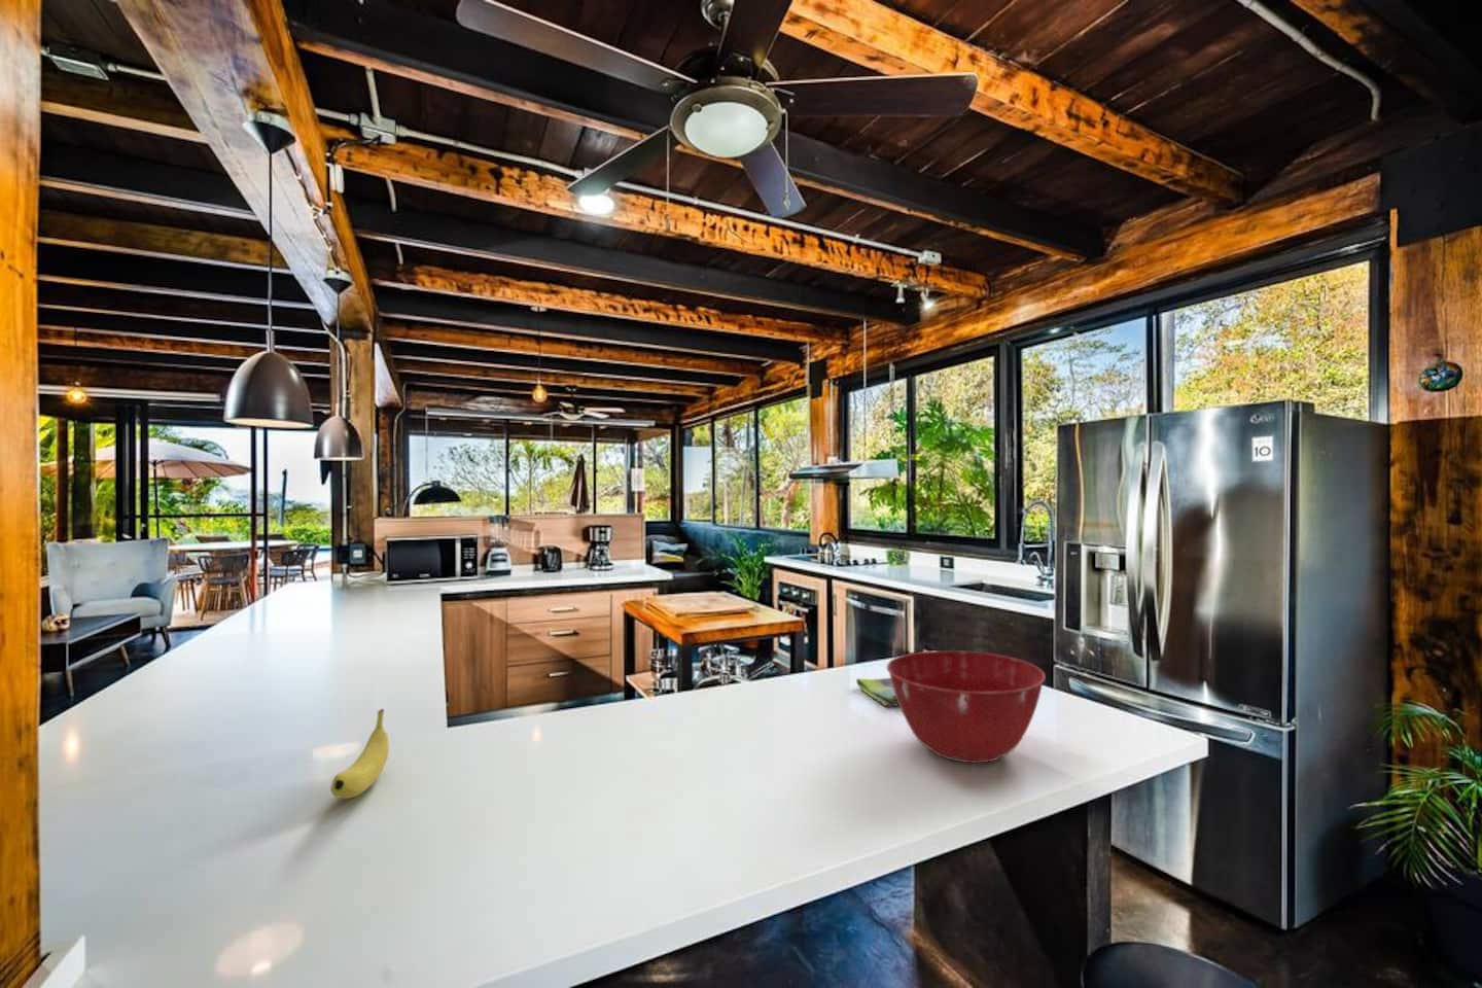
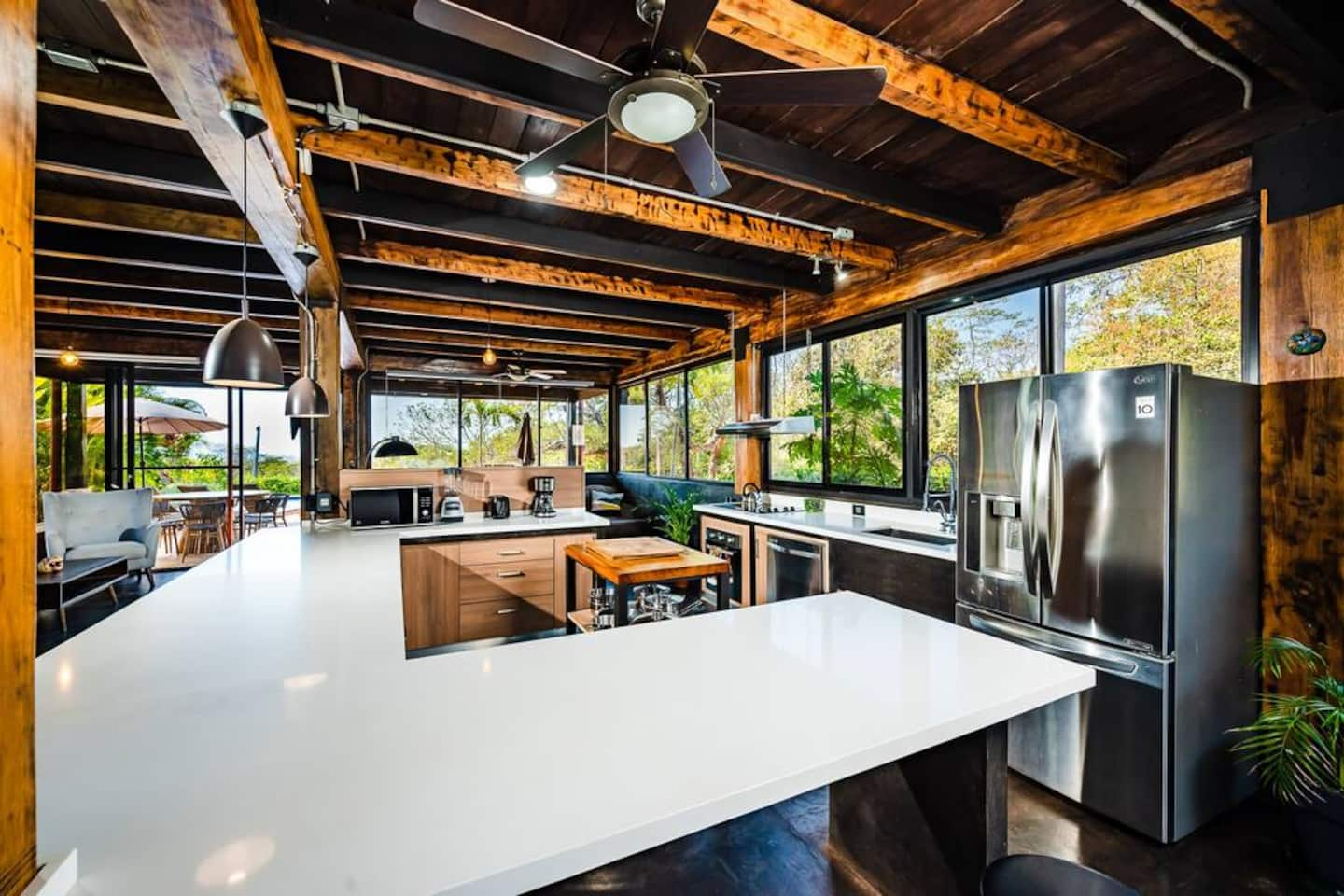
- dish towel (894, 692)
- fruit (362, 756)
- mixing bowl (964, 707)
